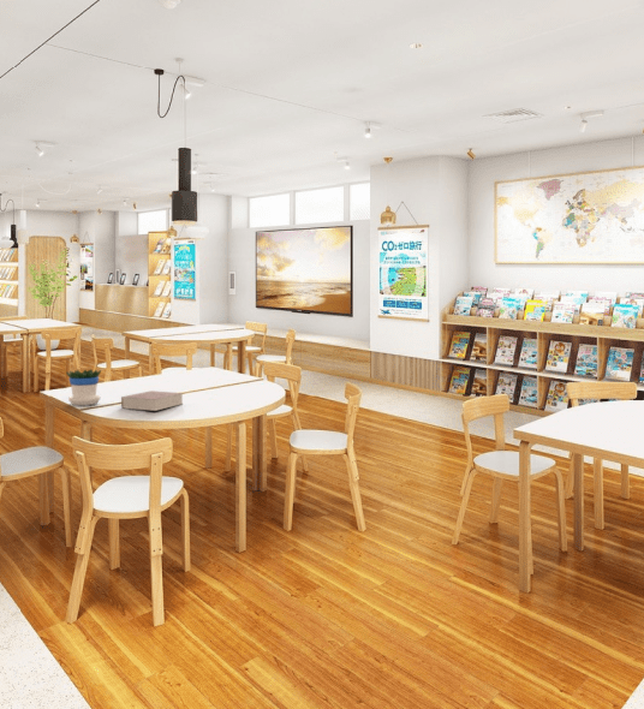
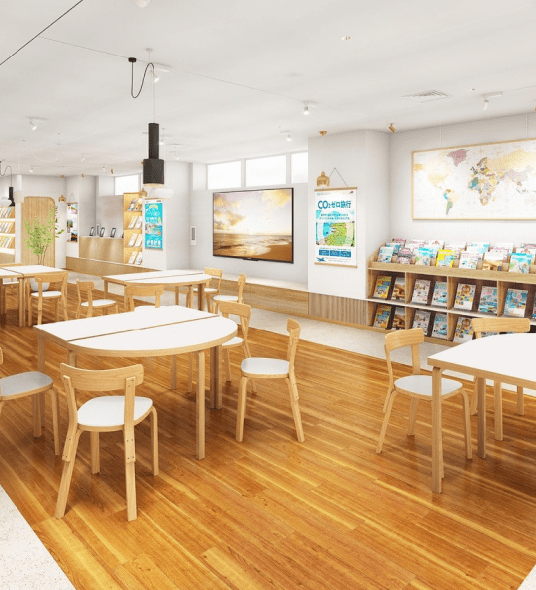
- book (153, 400)
- flowerpot (84, 387)
